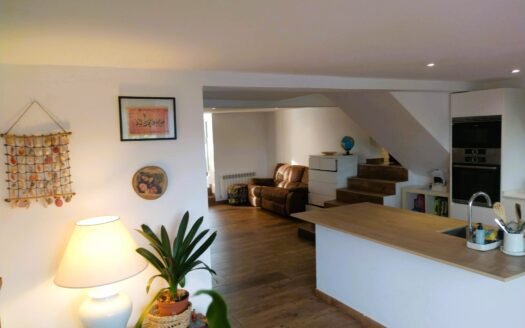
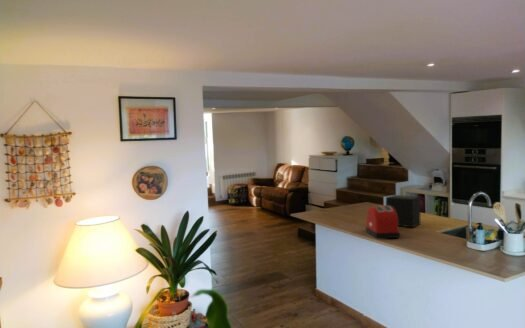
+ toaster (381, 219)
+ coffee maker (396, 209)
